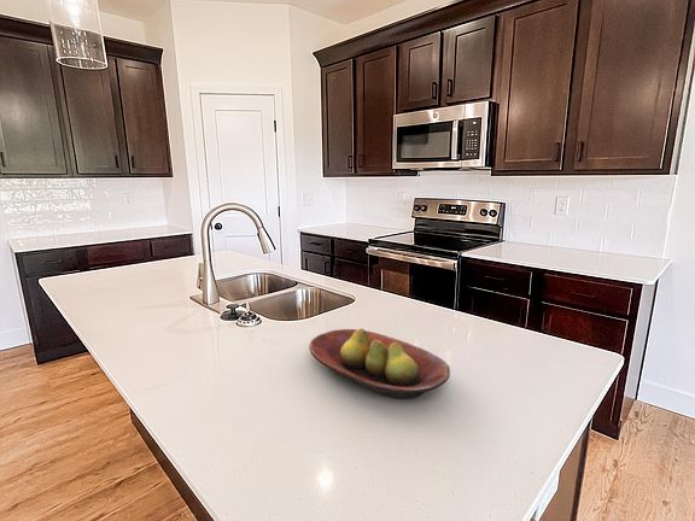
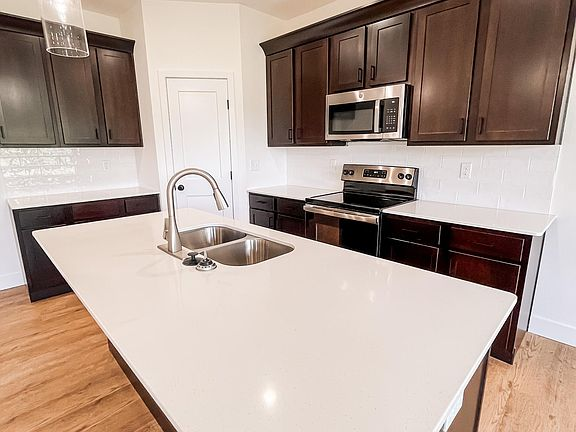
- fruit bowl (374, 356)
